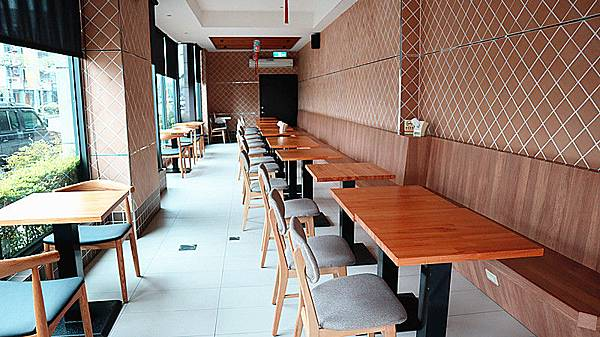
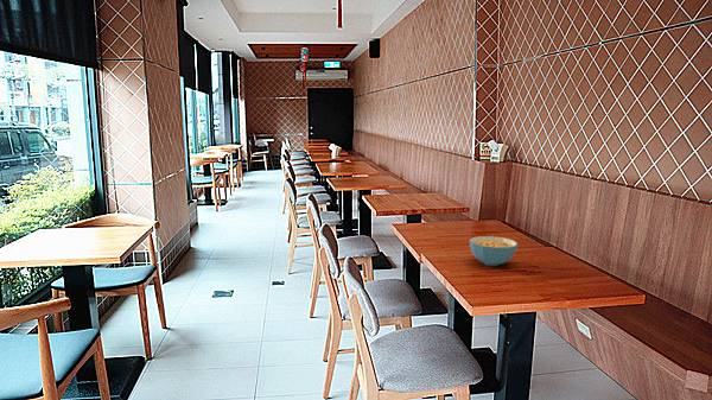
+ cereal bowl (492, 253)
